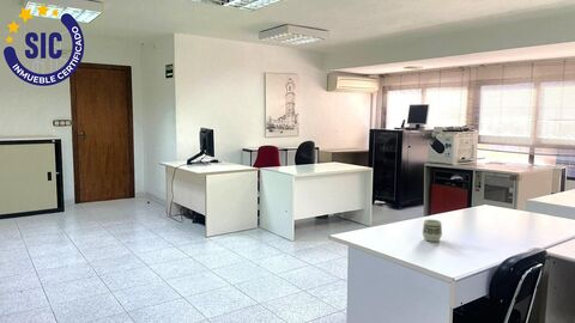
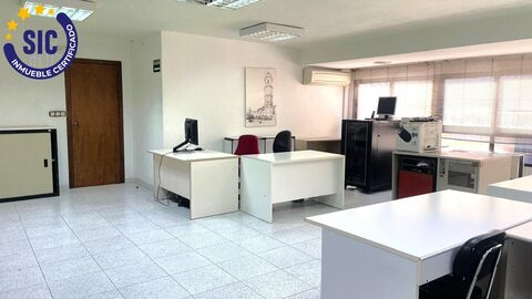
- cup (431, 230)
